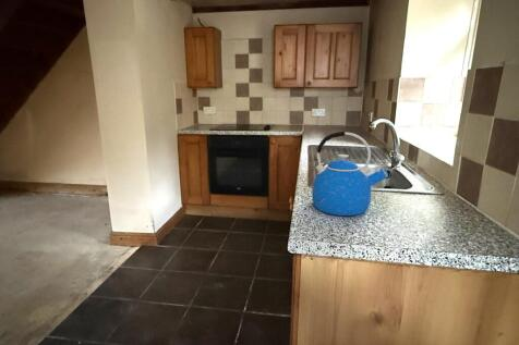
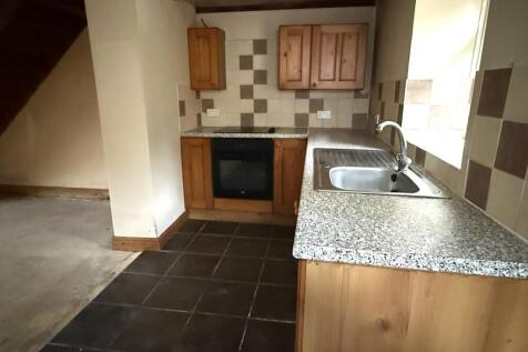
- kettle (350, 170)
